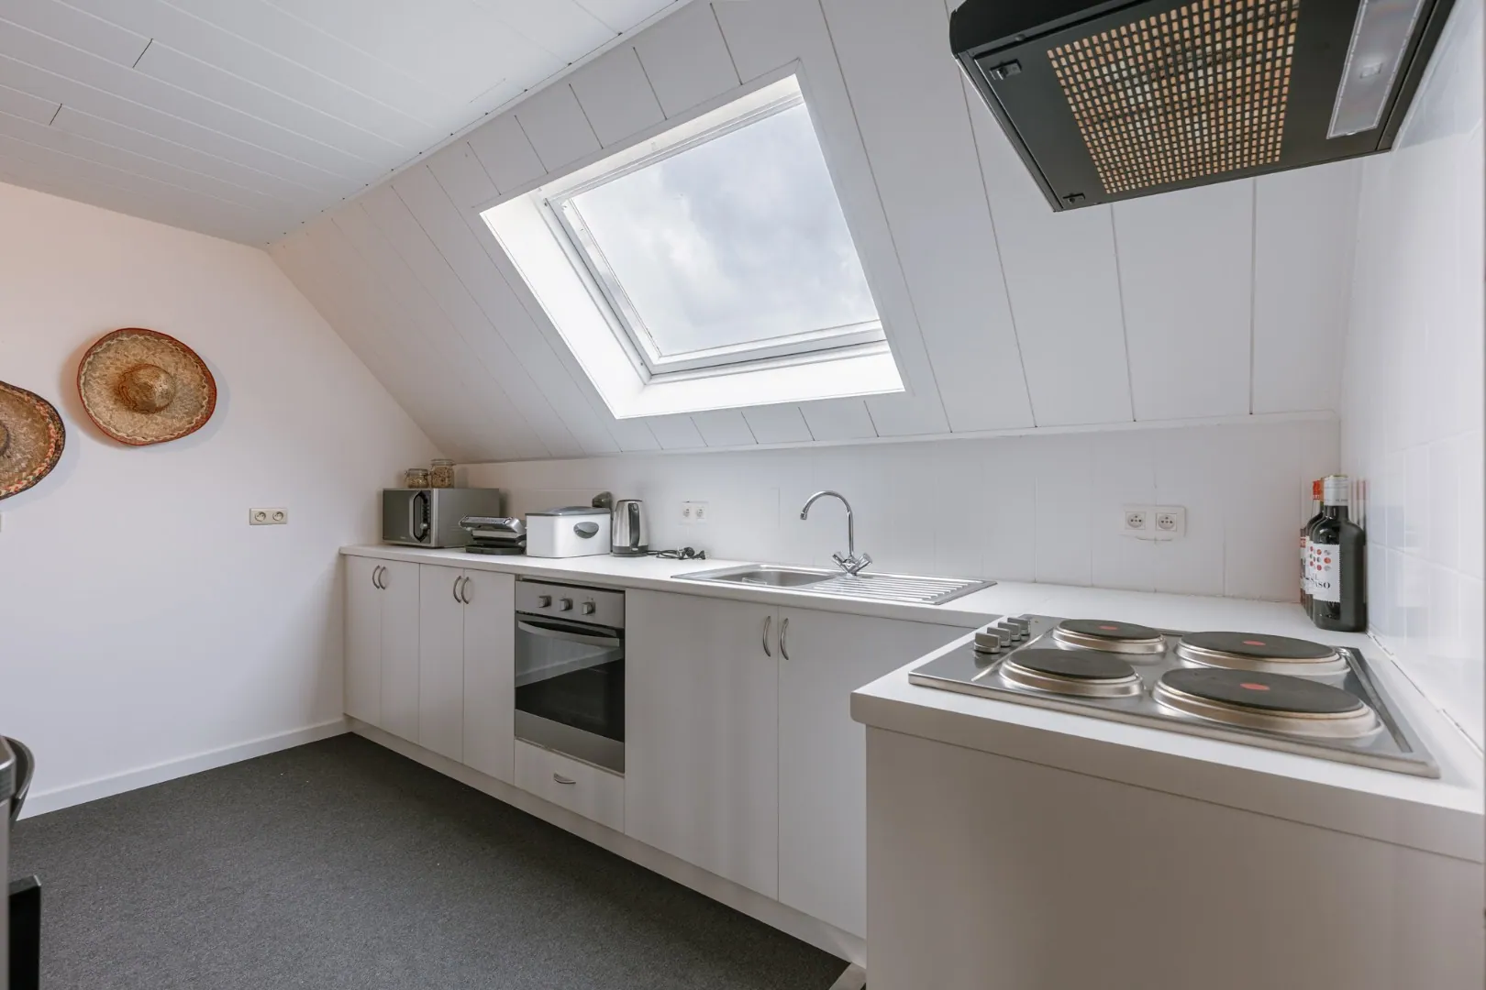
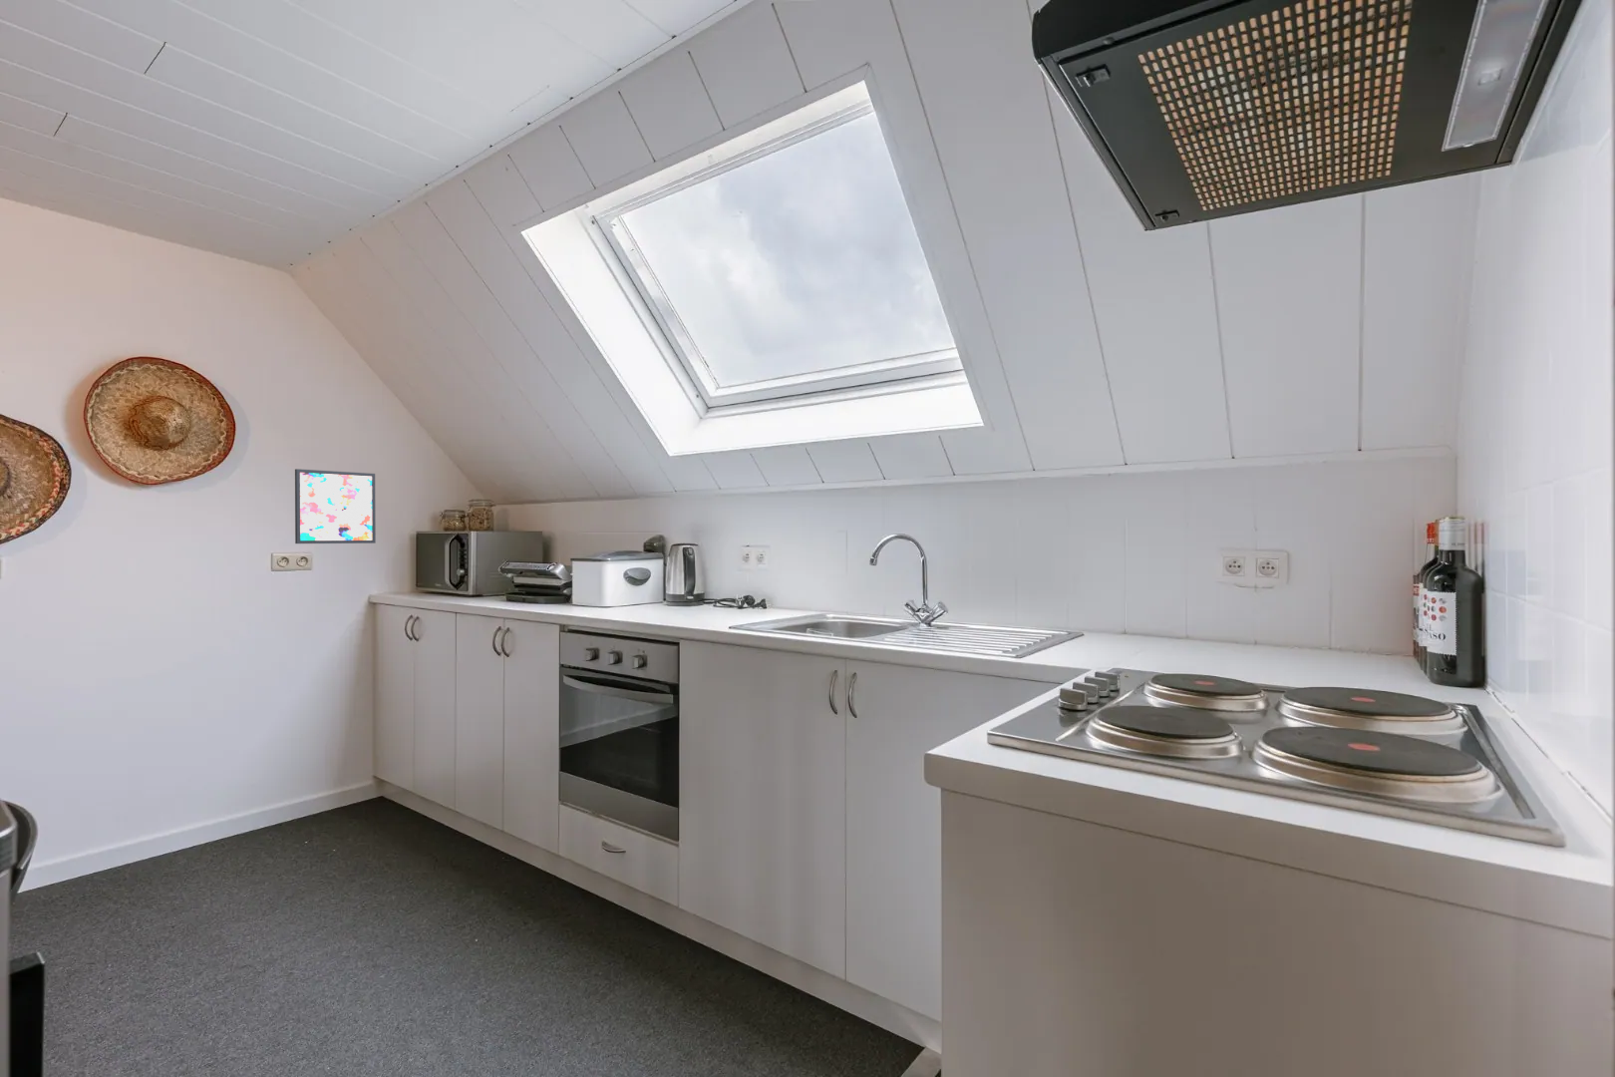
+ wall art (336, 506)
